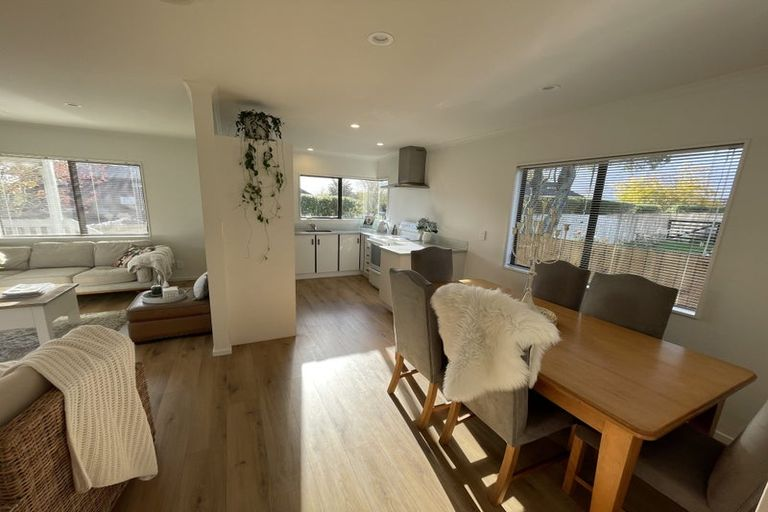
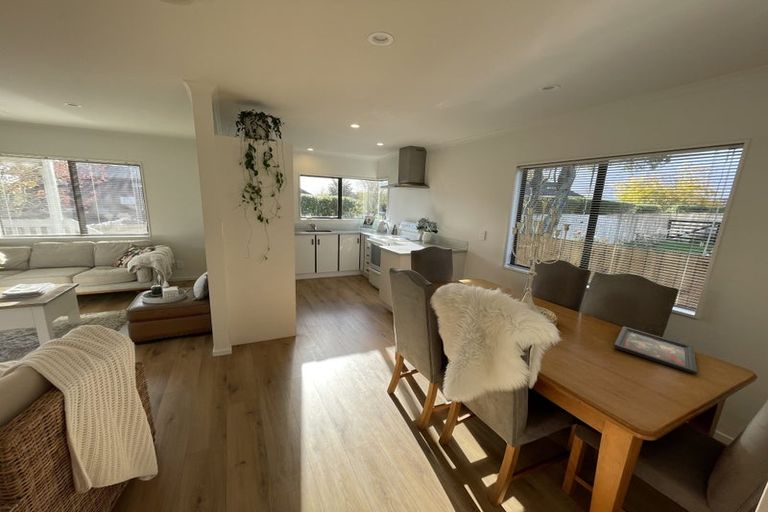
+ decorative tray (654, 346)
